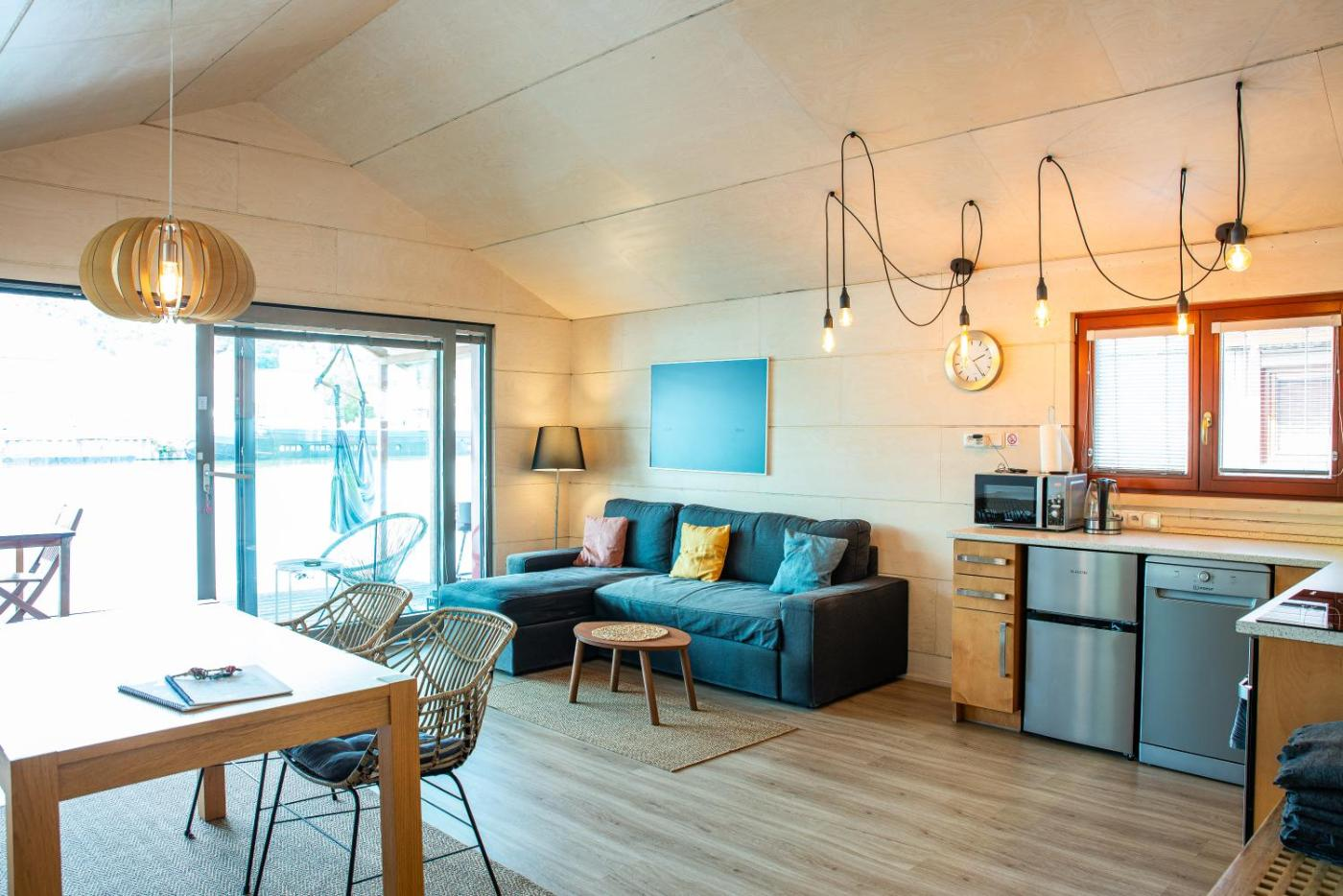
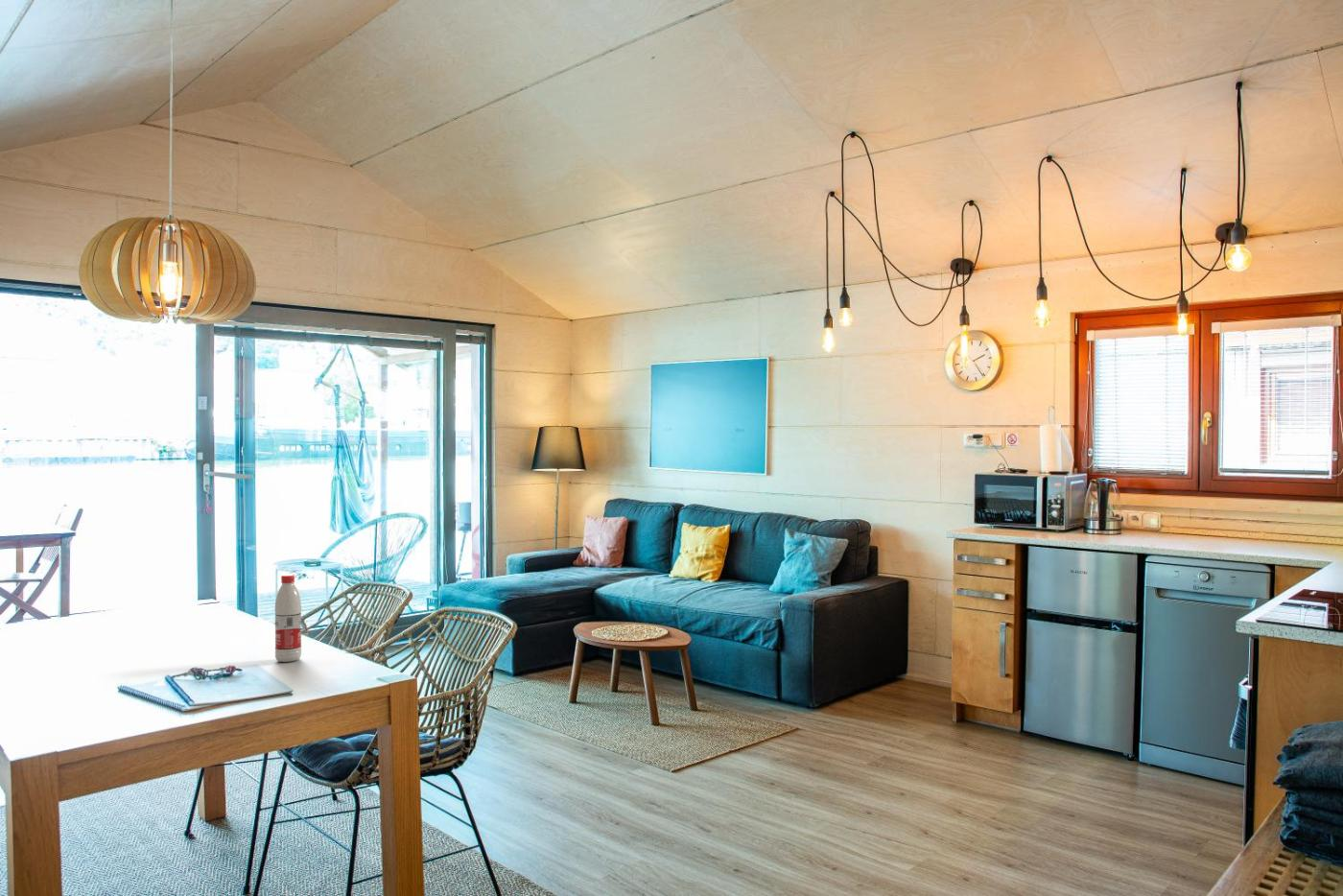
+ water bottle (288, 617)
